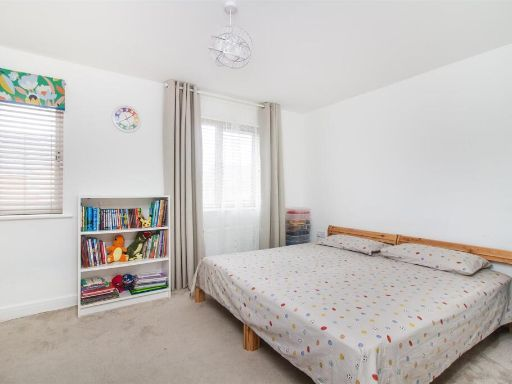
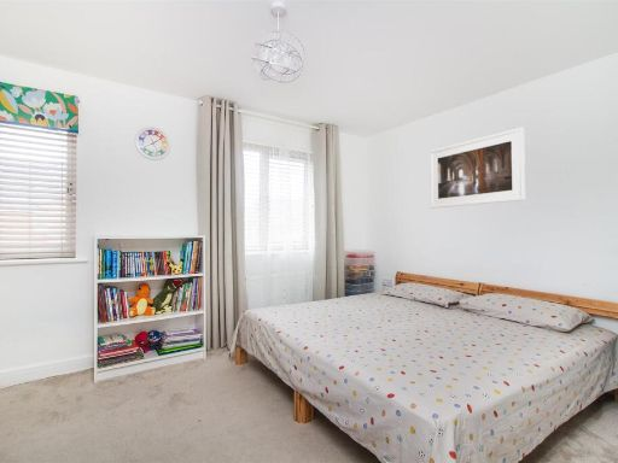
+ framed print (471, 172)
